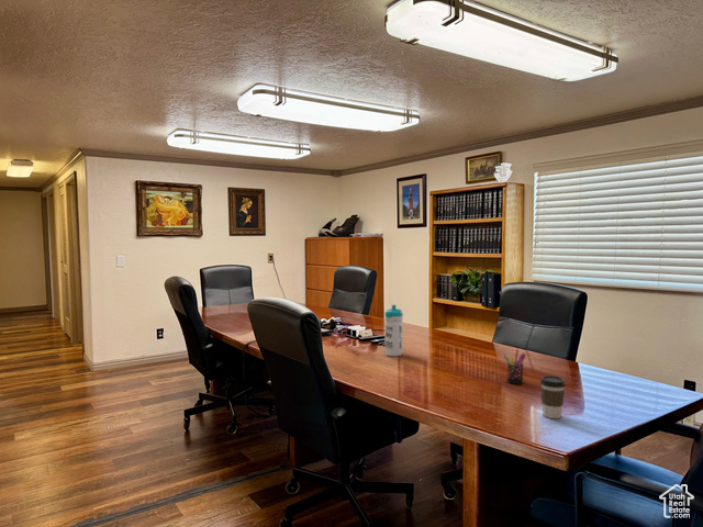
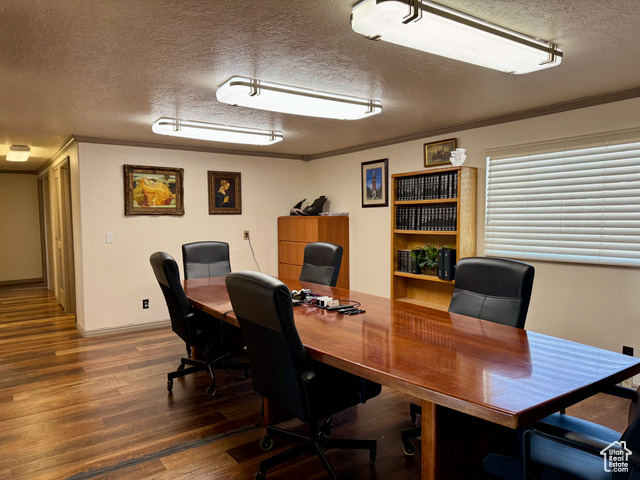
- pen holder (513, 366)
- water bottle (393, 329)
- coffee cup (551, 396)
